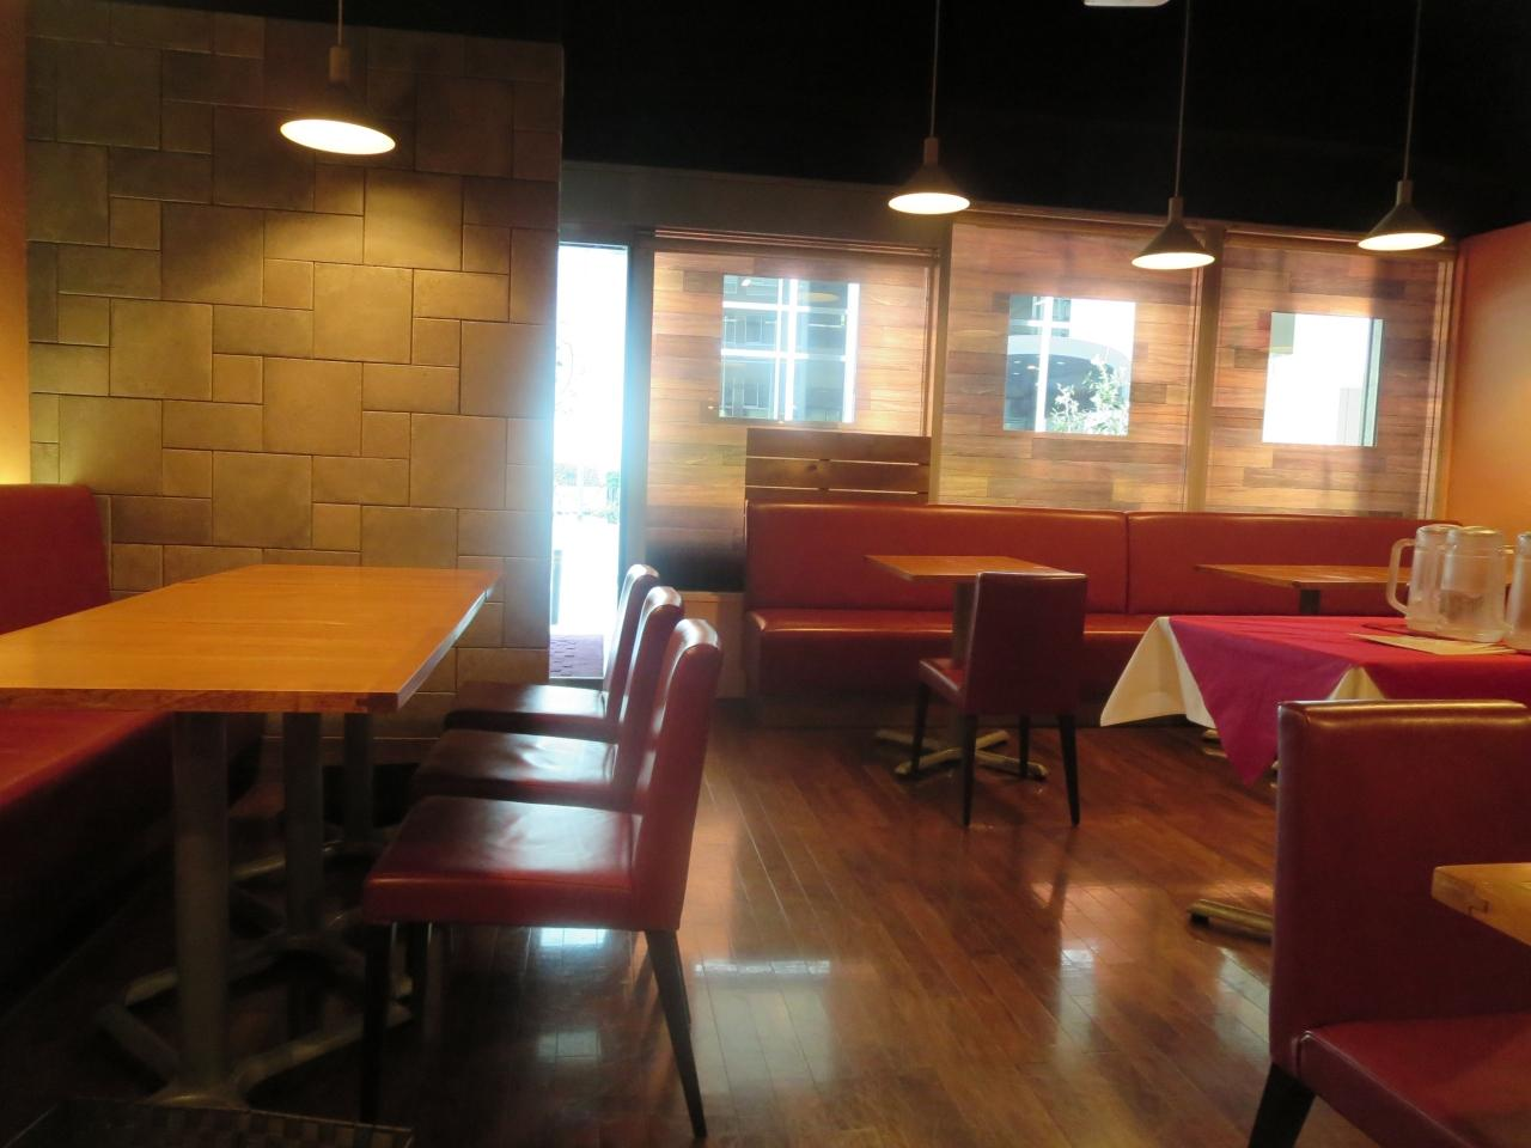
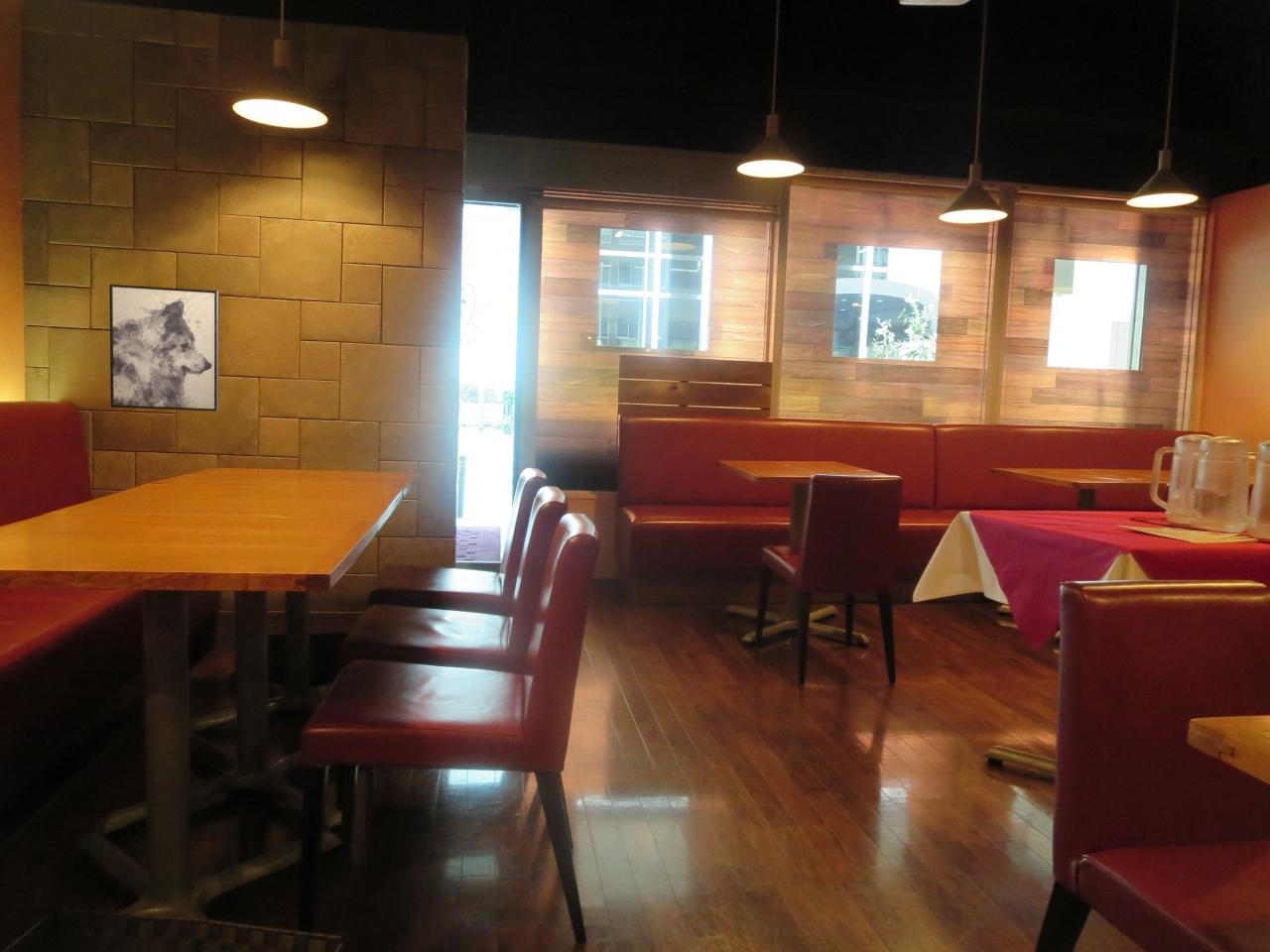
+ wall art (165, 348)
